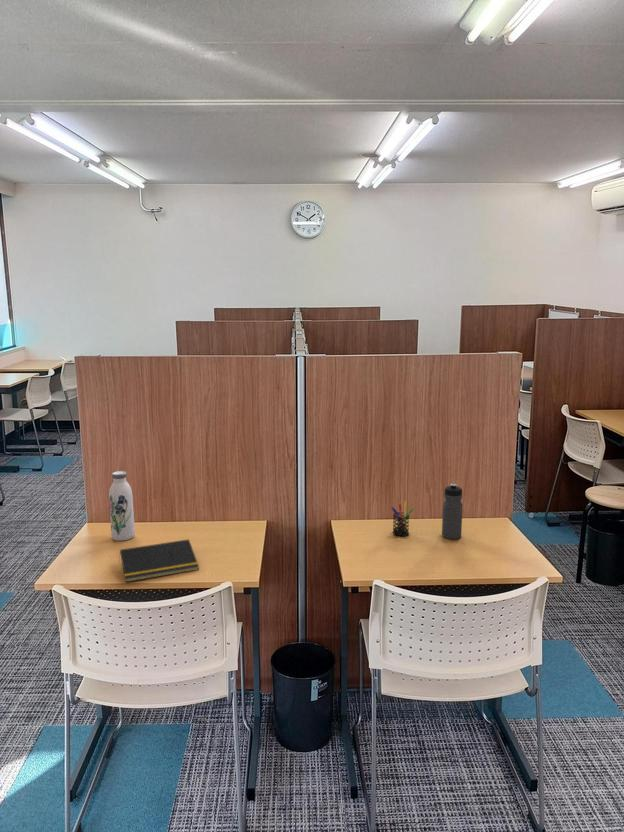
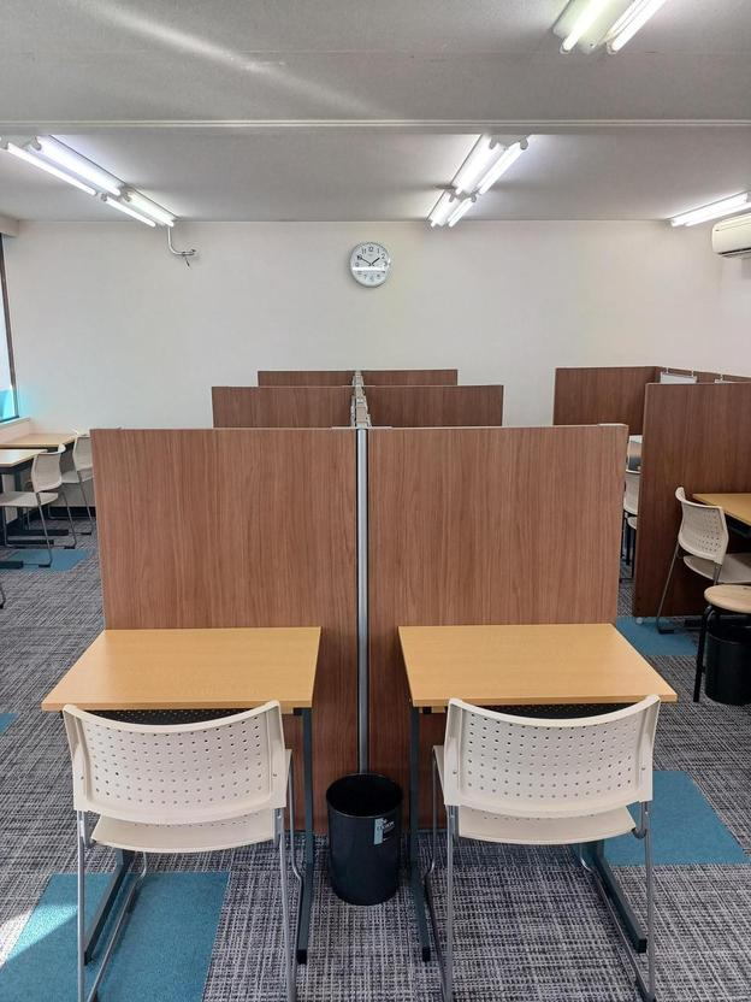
- water bottle (121, 504)
- water bottle (452, 510)
- pen holder (402, 518)
- notepad (159, 559)
